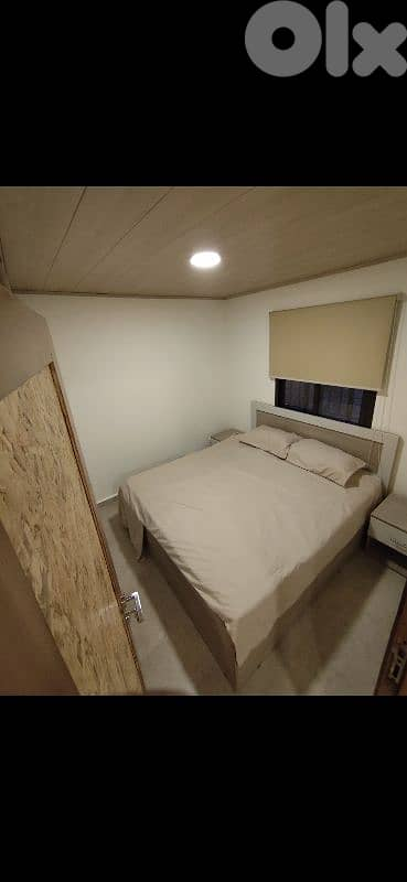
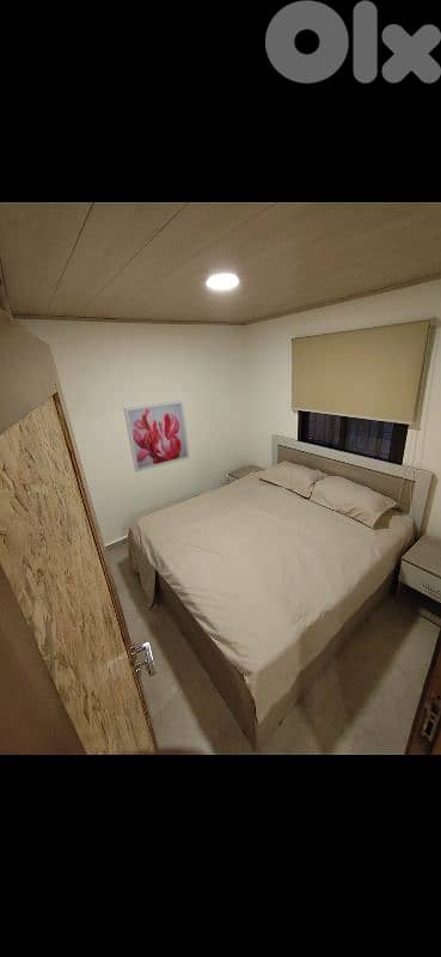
+ wall art (159, 434)
